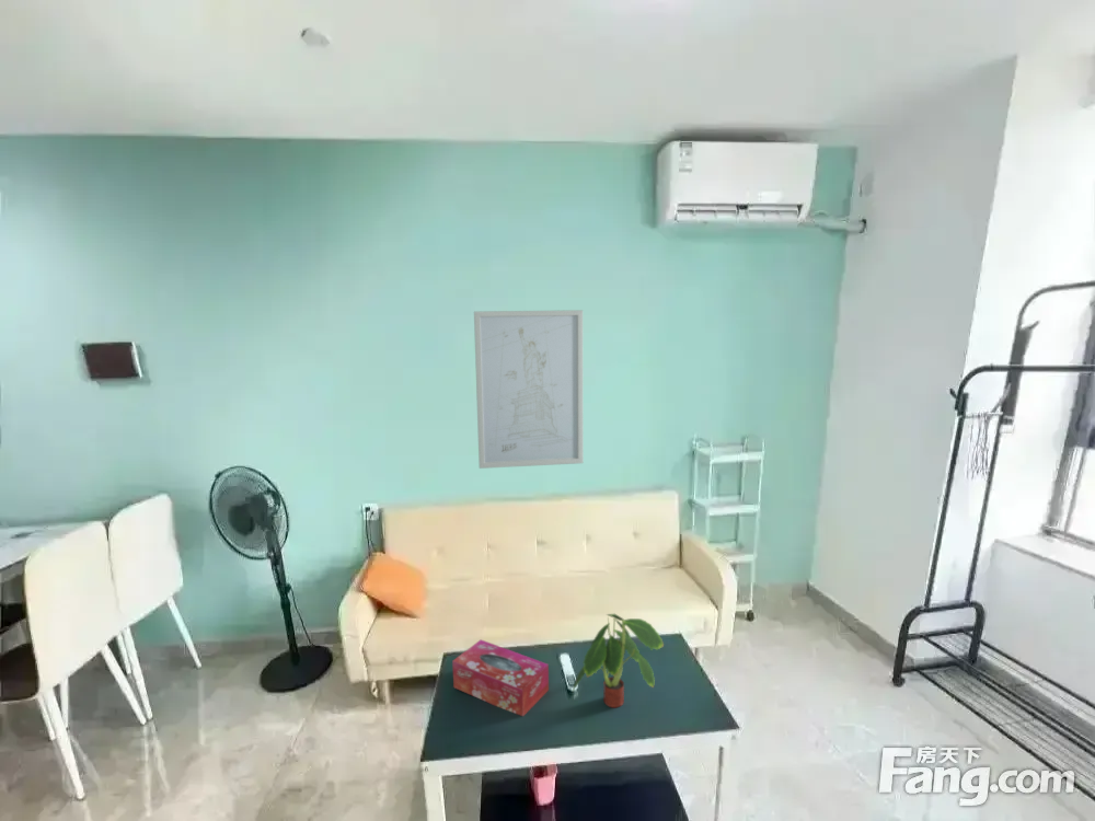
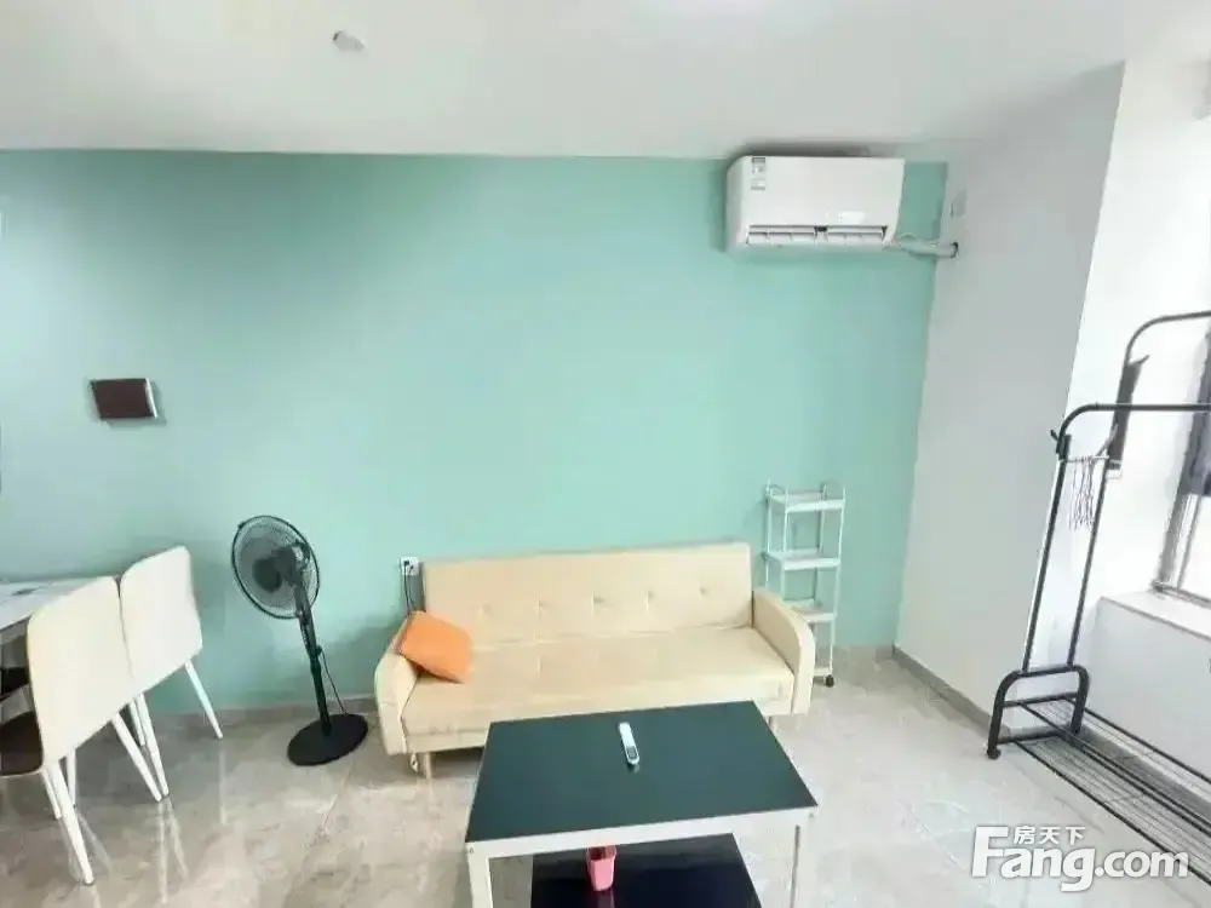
- wall art (530, 390)
- plant (616, 655)
- tissue box (500, 675)
